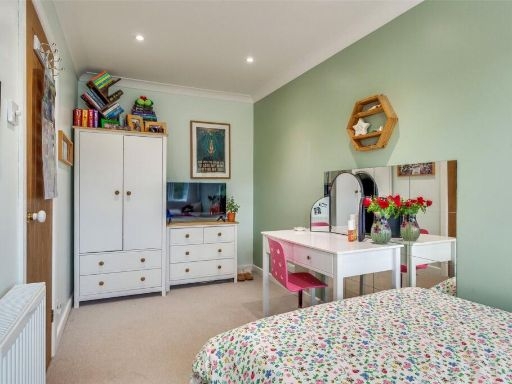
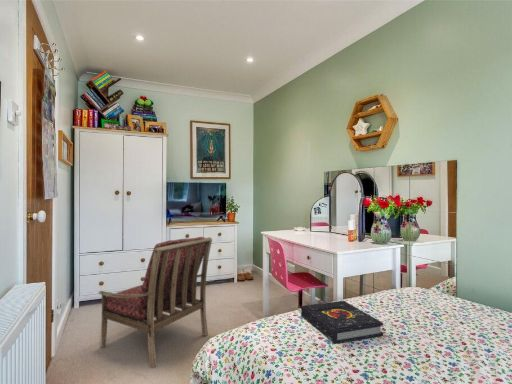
+ armchair (157, 288)
+ book (339, 319)
